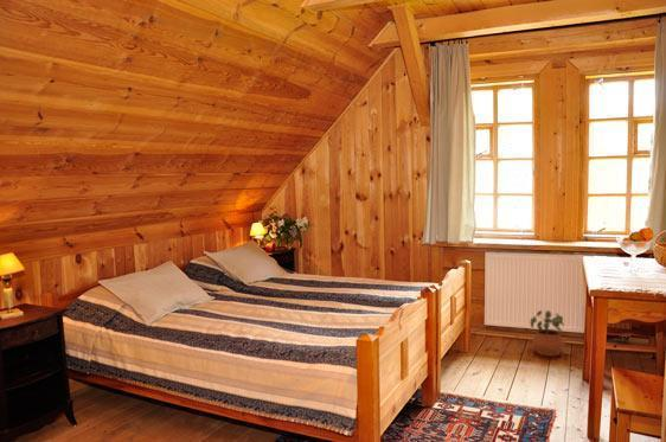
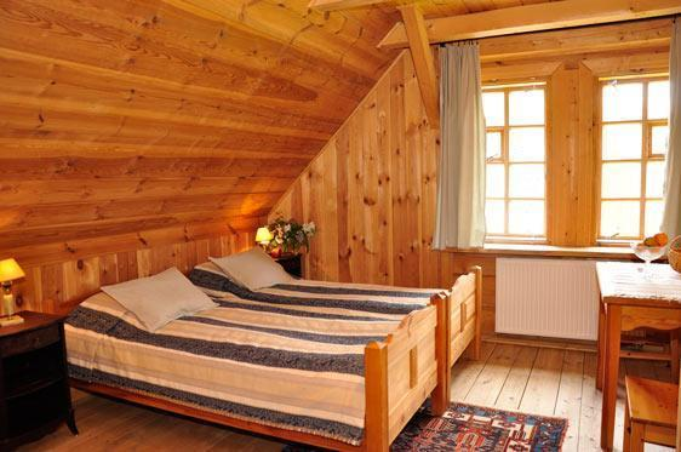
- potted plant (547, 331)
